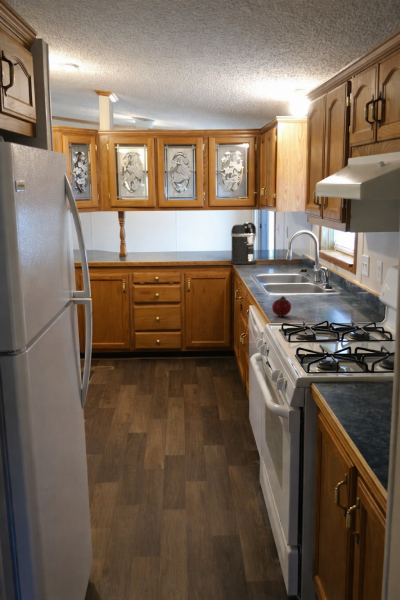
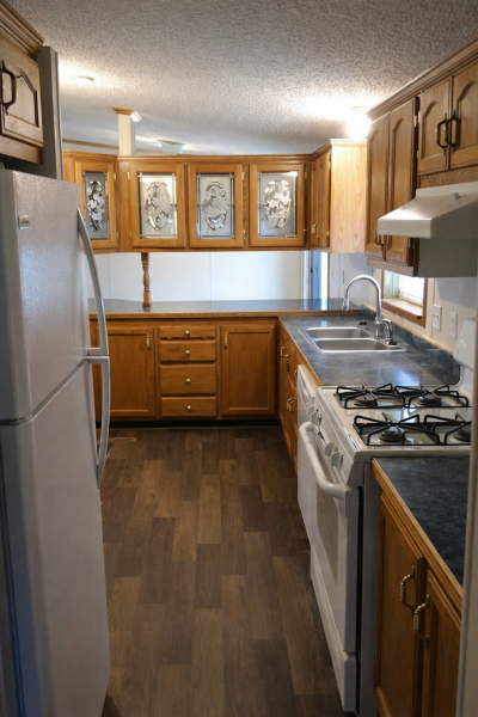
- coffee maker (243, 242)
- fruit (281, 306)
